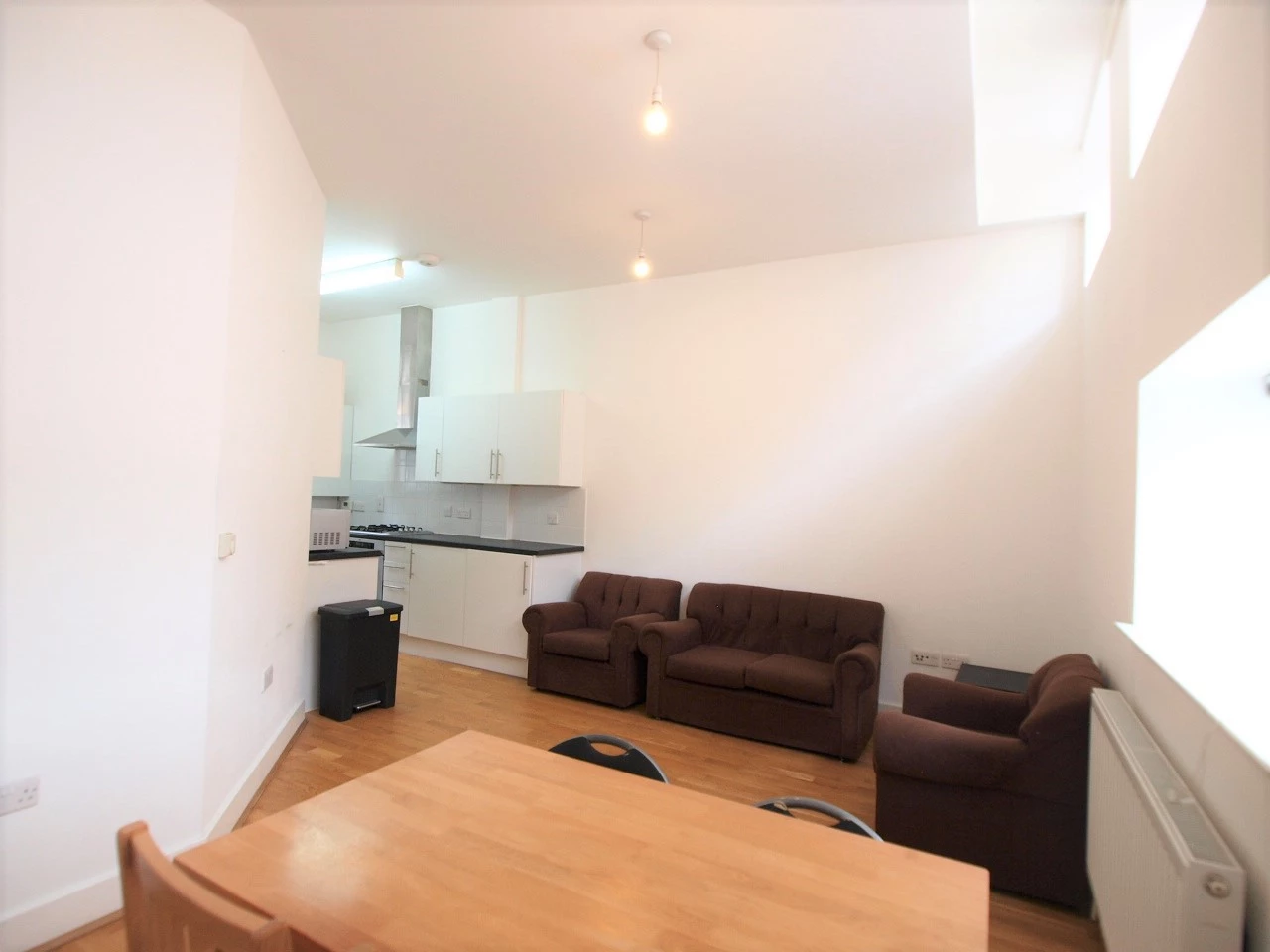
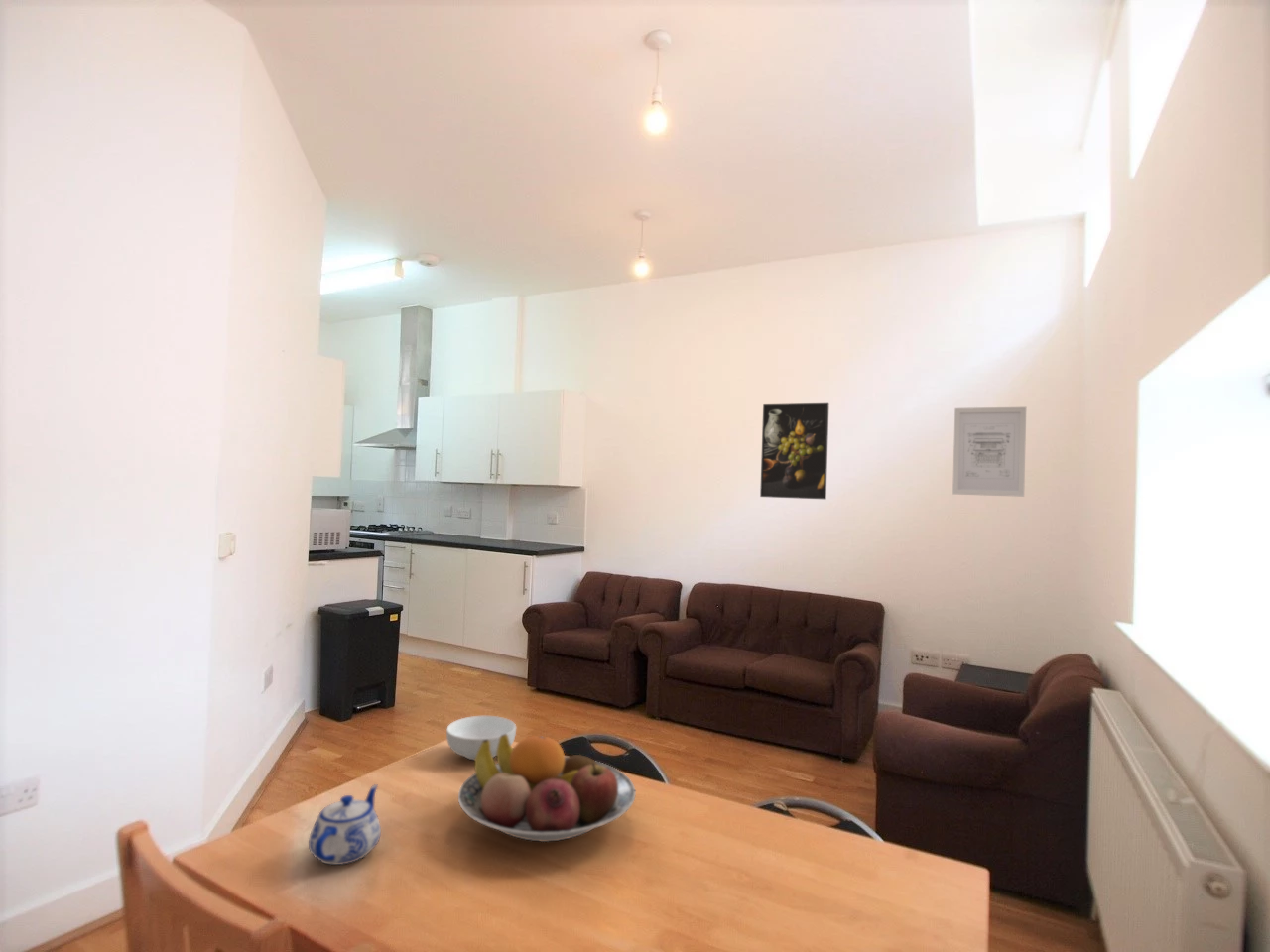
+ fruit bowl (548, 782)
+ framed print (794, 450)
+ wall art (988, 450)
+ cereal bowl (481, 740)
+ teapot (348, 822)
